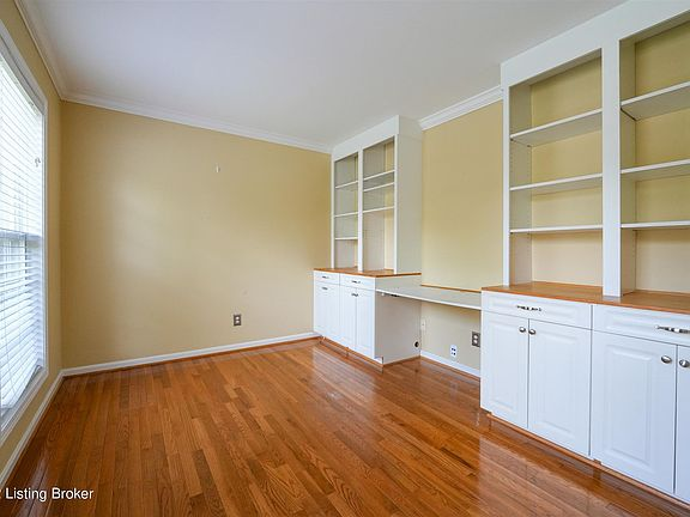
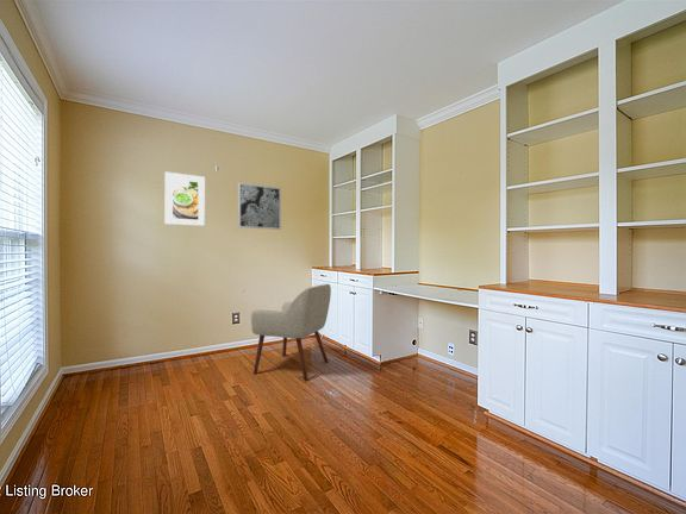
+ chair (294, 325)
+ wall art (260, 207)
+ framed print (185, 200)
